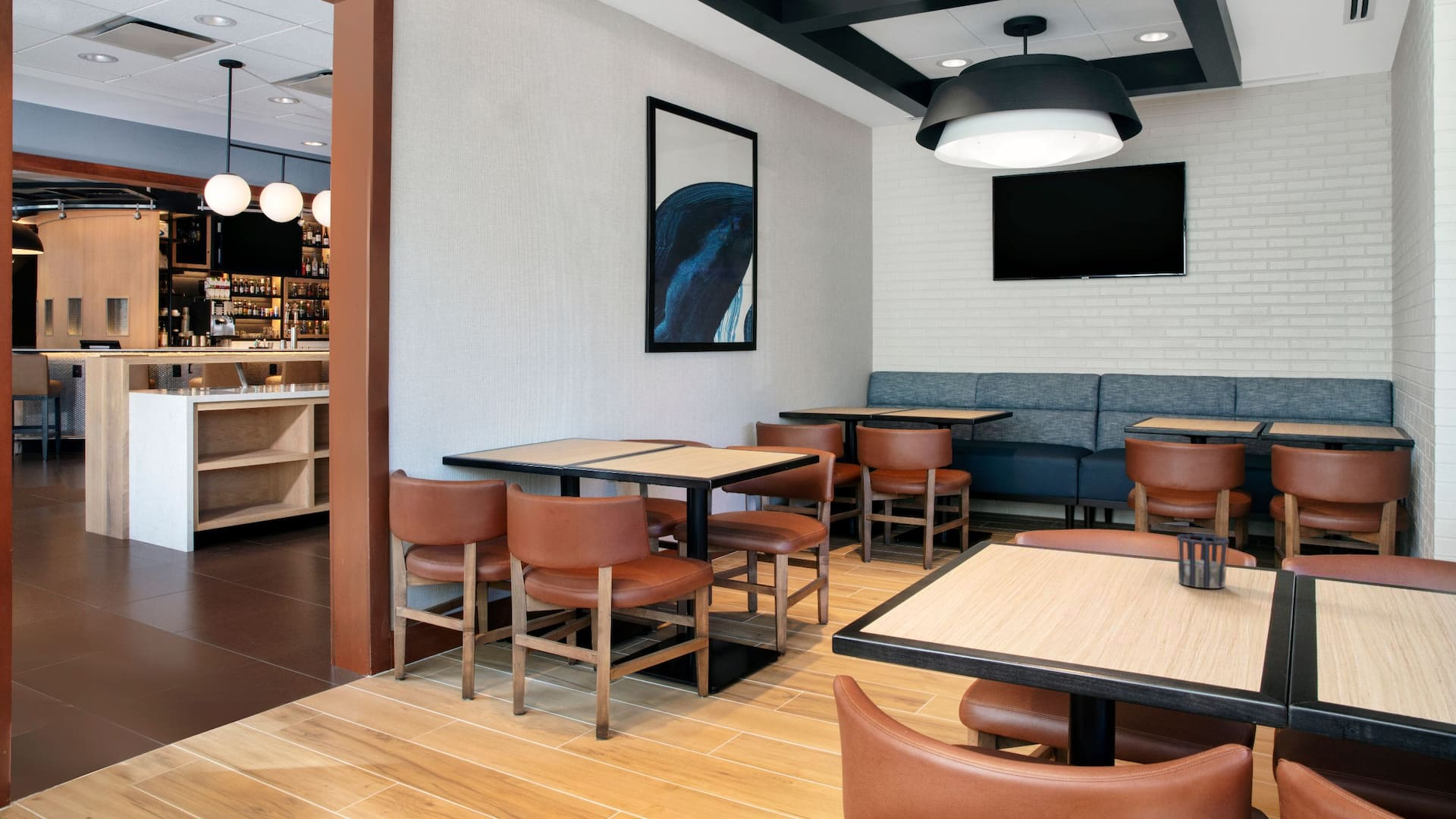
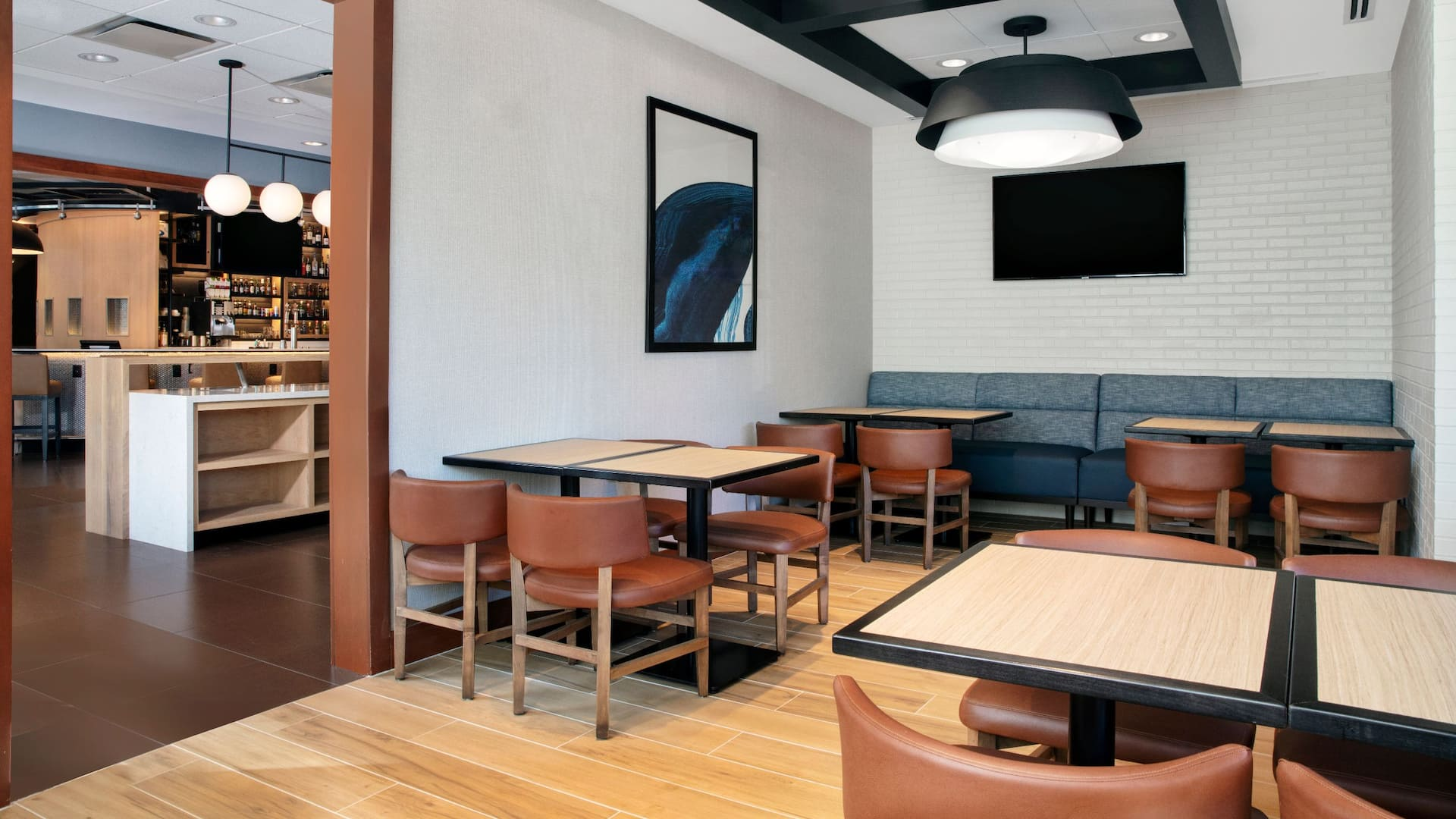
- cup (1202, 560)
